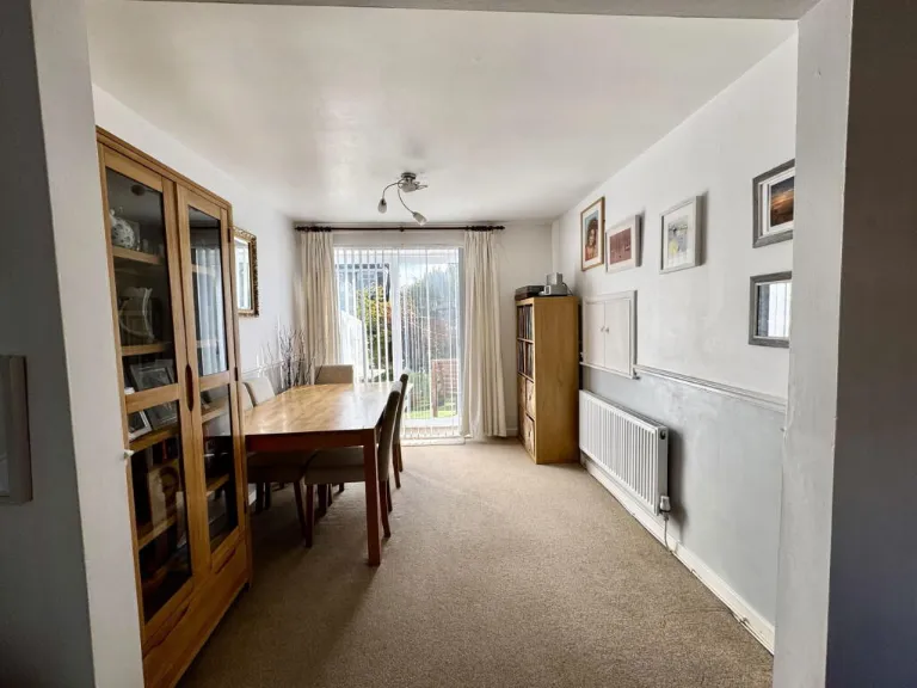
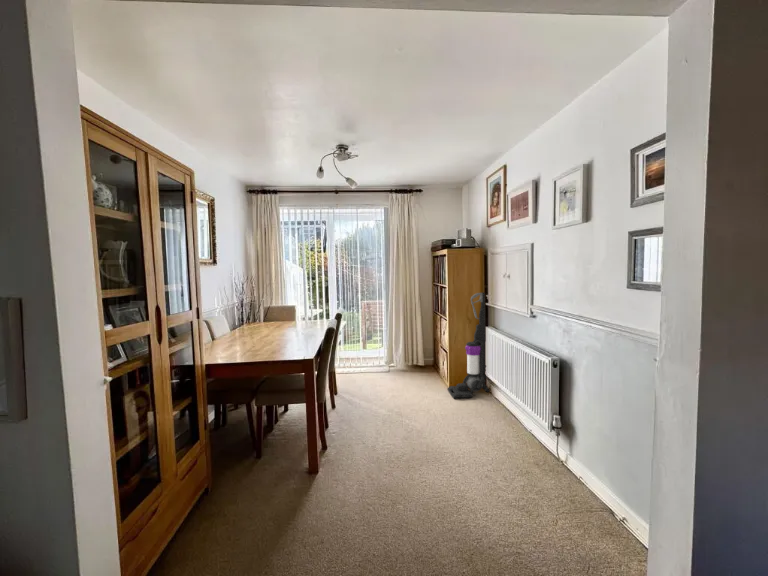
+ vacuum cleaner (469, 343)
